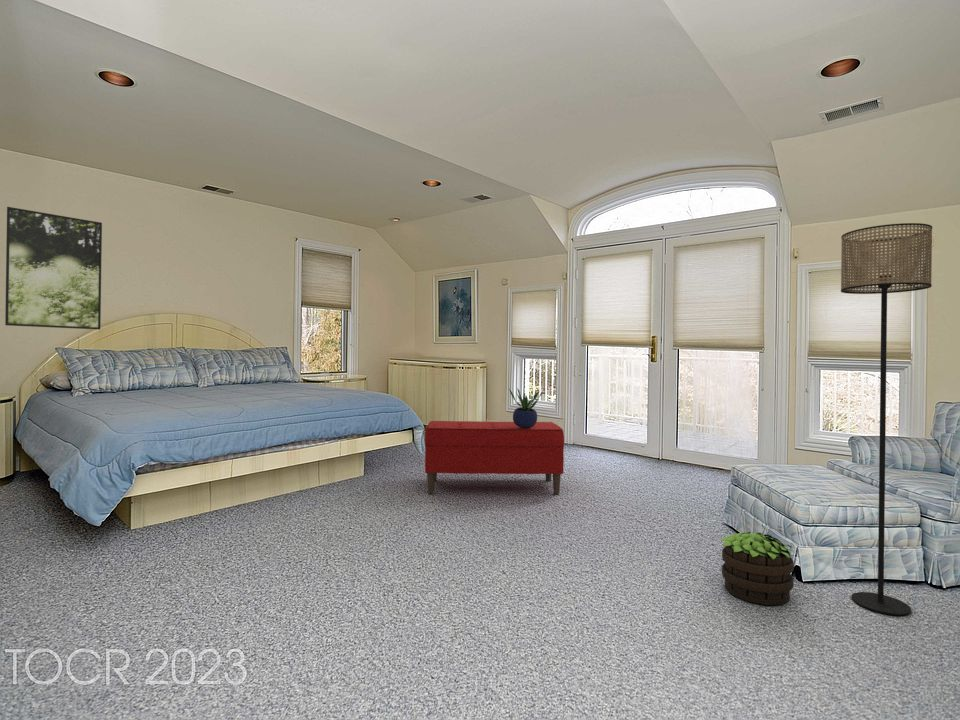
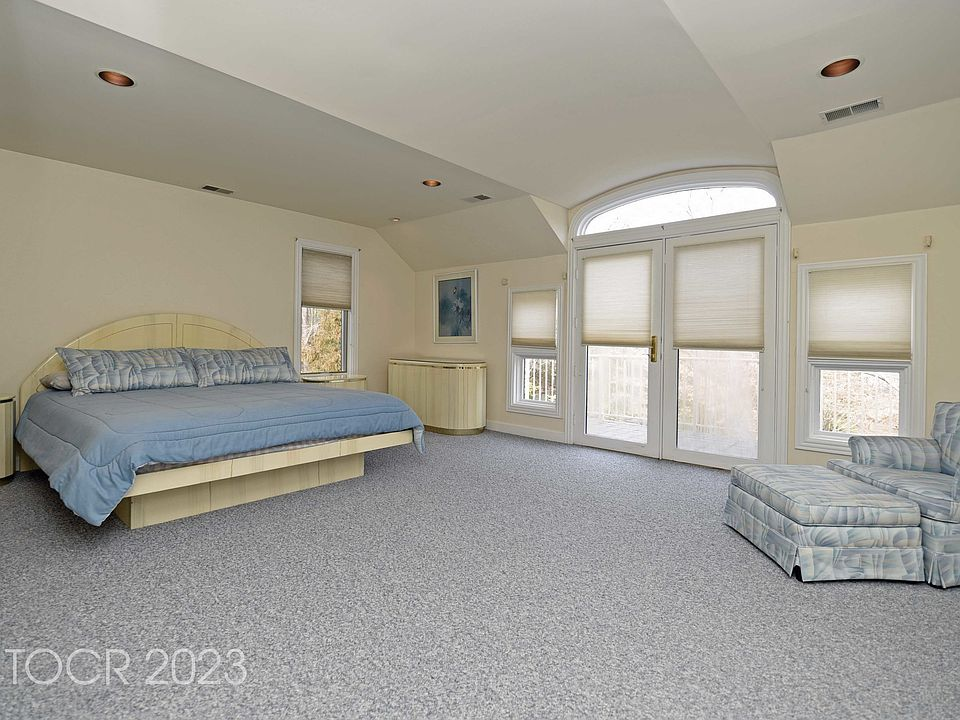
- floor lamp (882, 418)
- bench (492, 455)
- potted plant (522, 406)
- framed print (56, 271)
- potted plant (756, 563)
